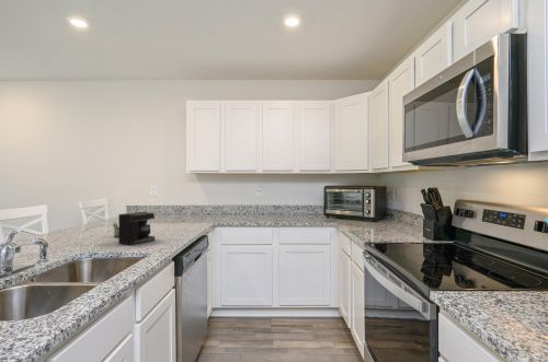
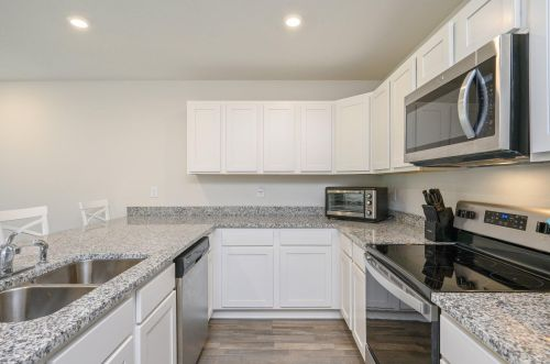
- coffee maker (125, 225)
